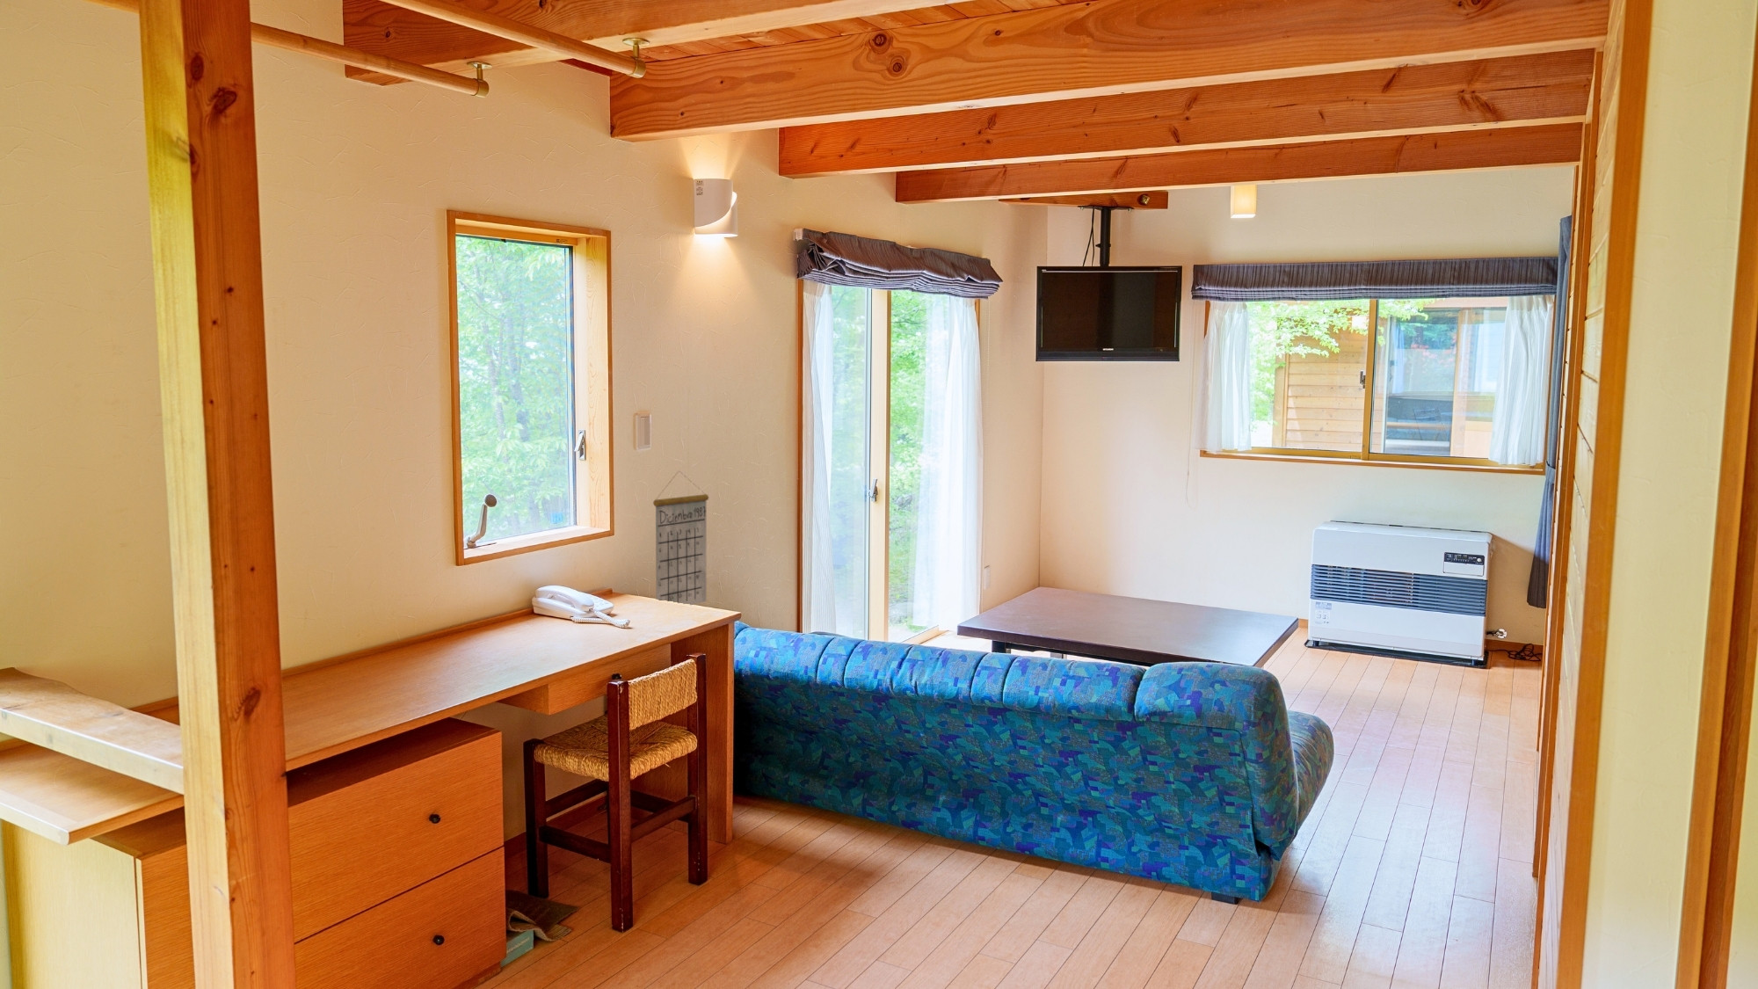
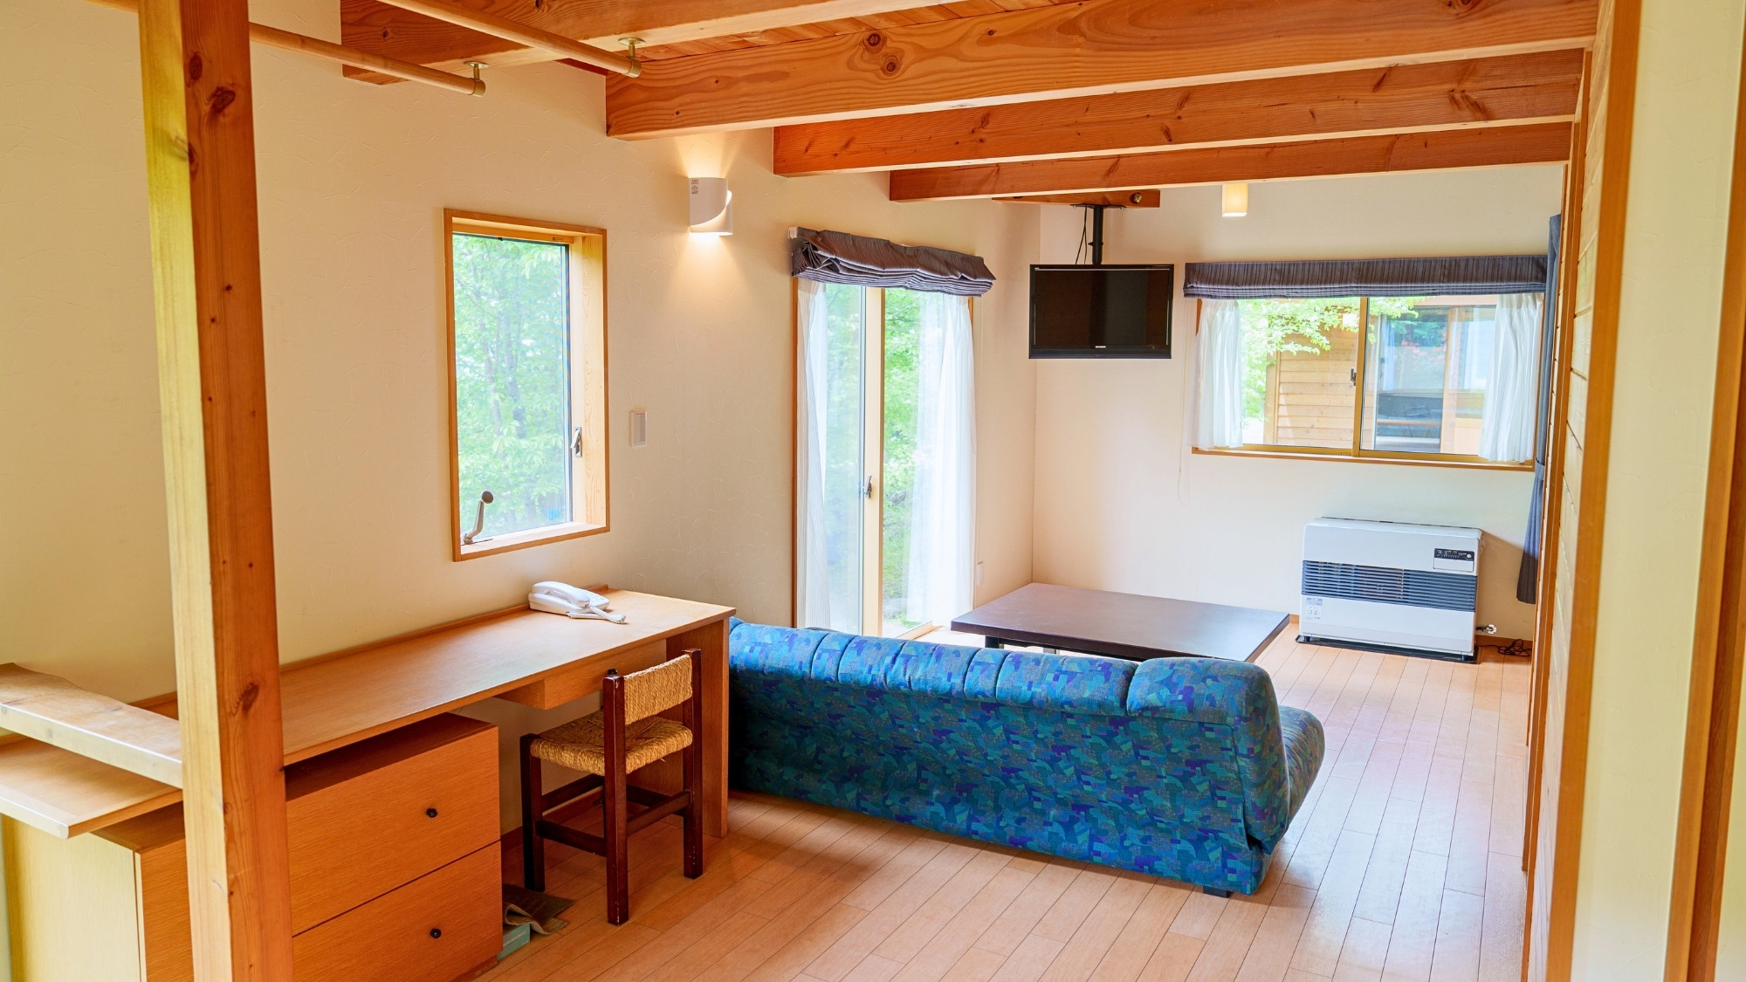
- calendar (681, 539)
